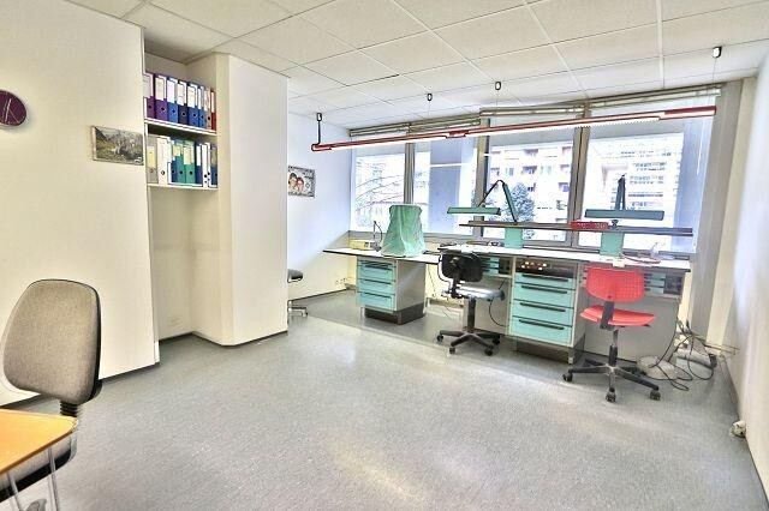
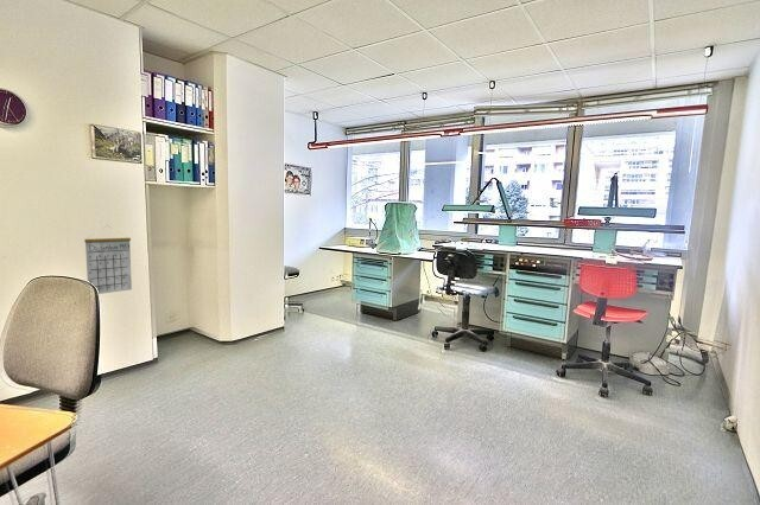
+ calendar (109, 258)
